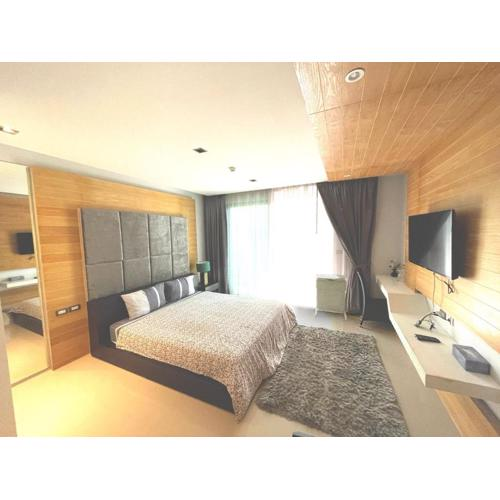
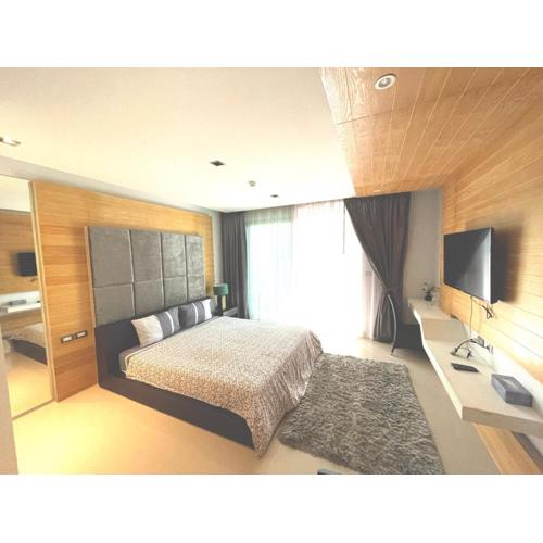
- laundry hamper (330, 295)
